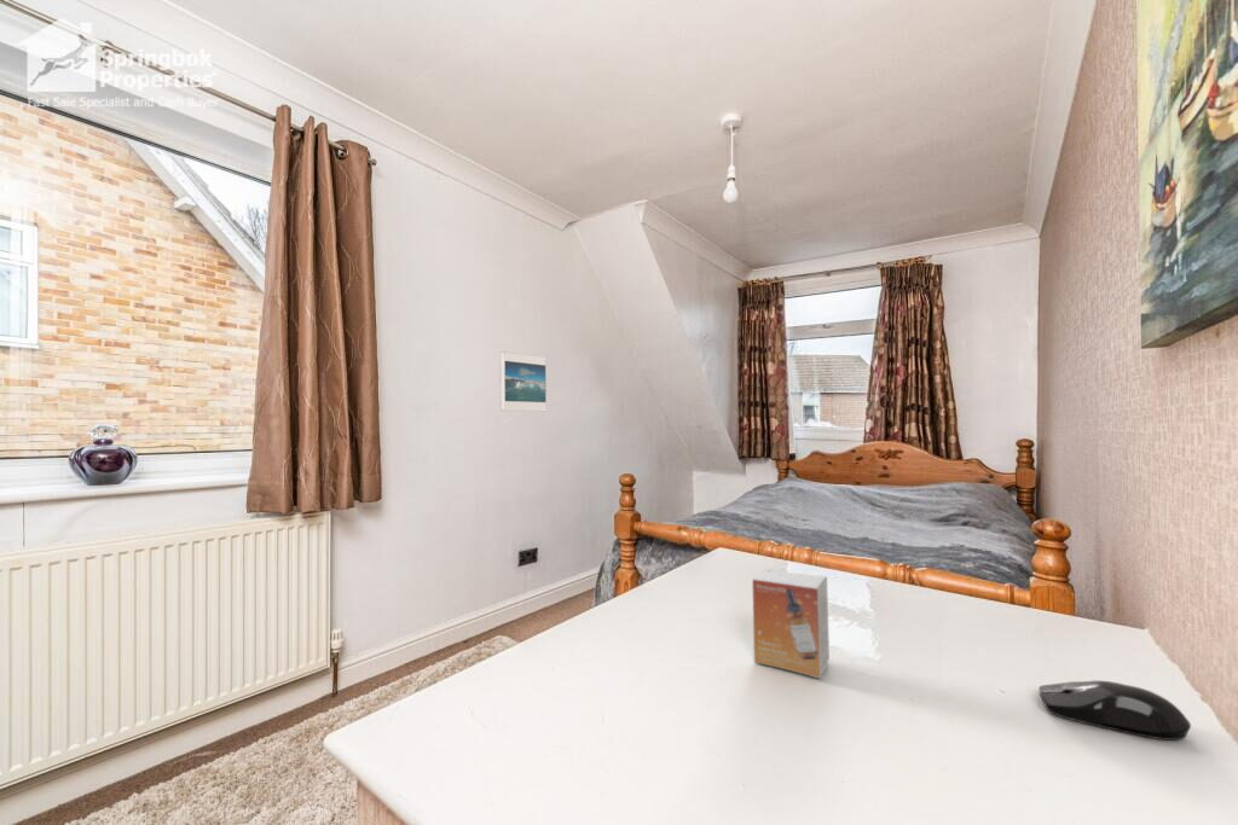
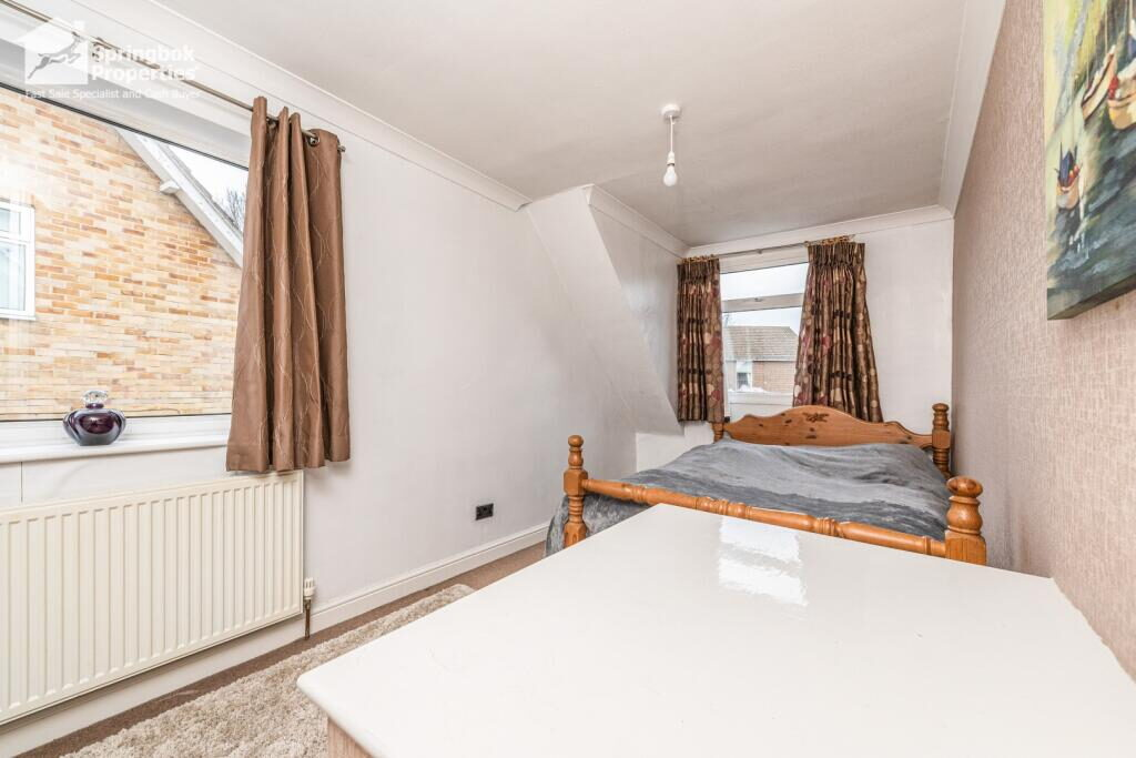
- computer mouse (1105, 701)
- small box (791, 618)
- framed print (523, 382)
